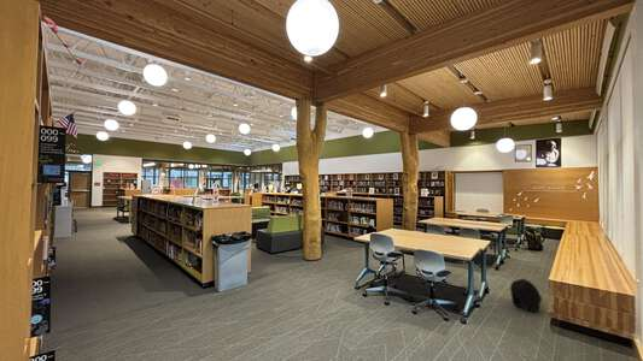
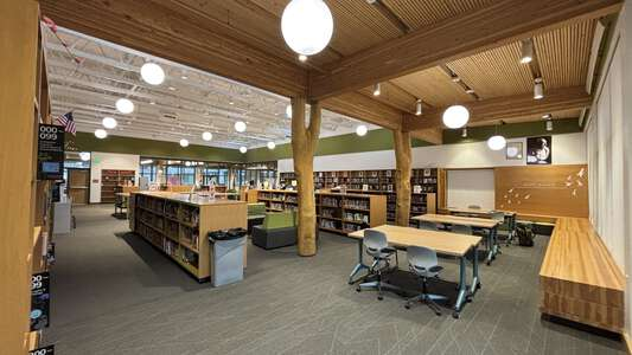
- backpack (524, 292)
